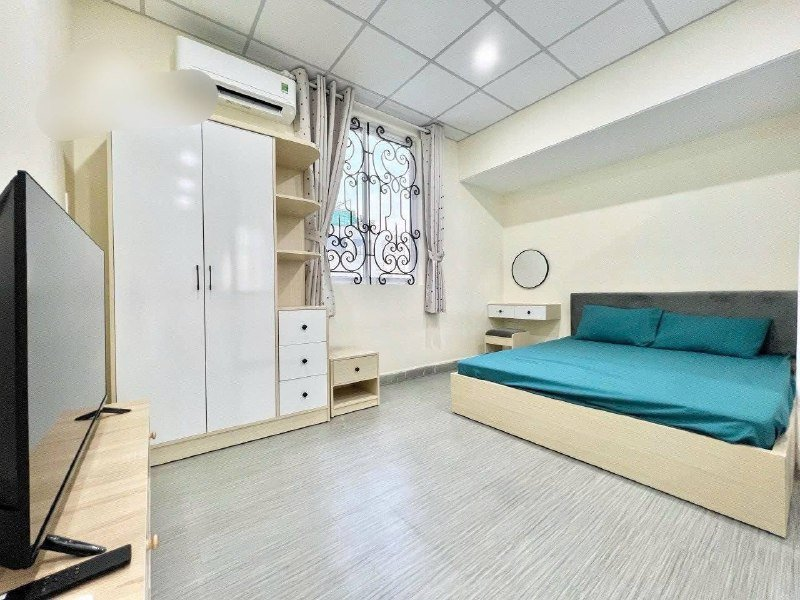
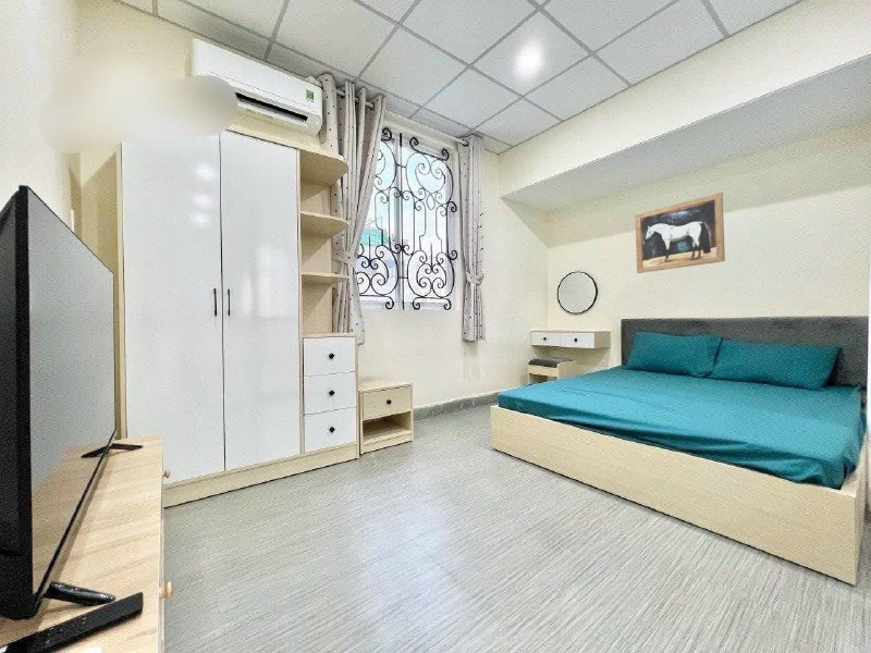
+ wall art (676, 236)
